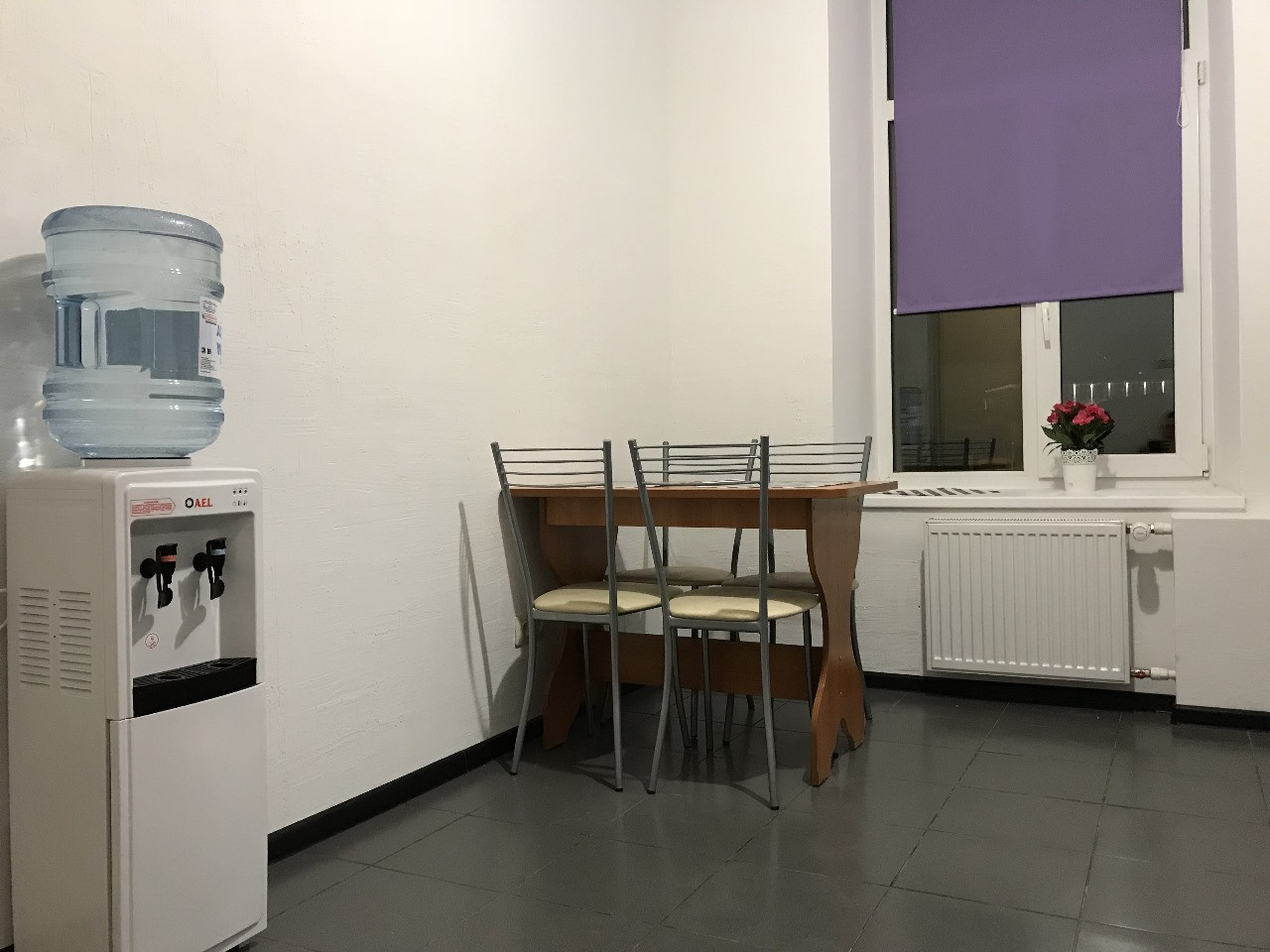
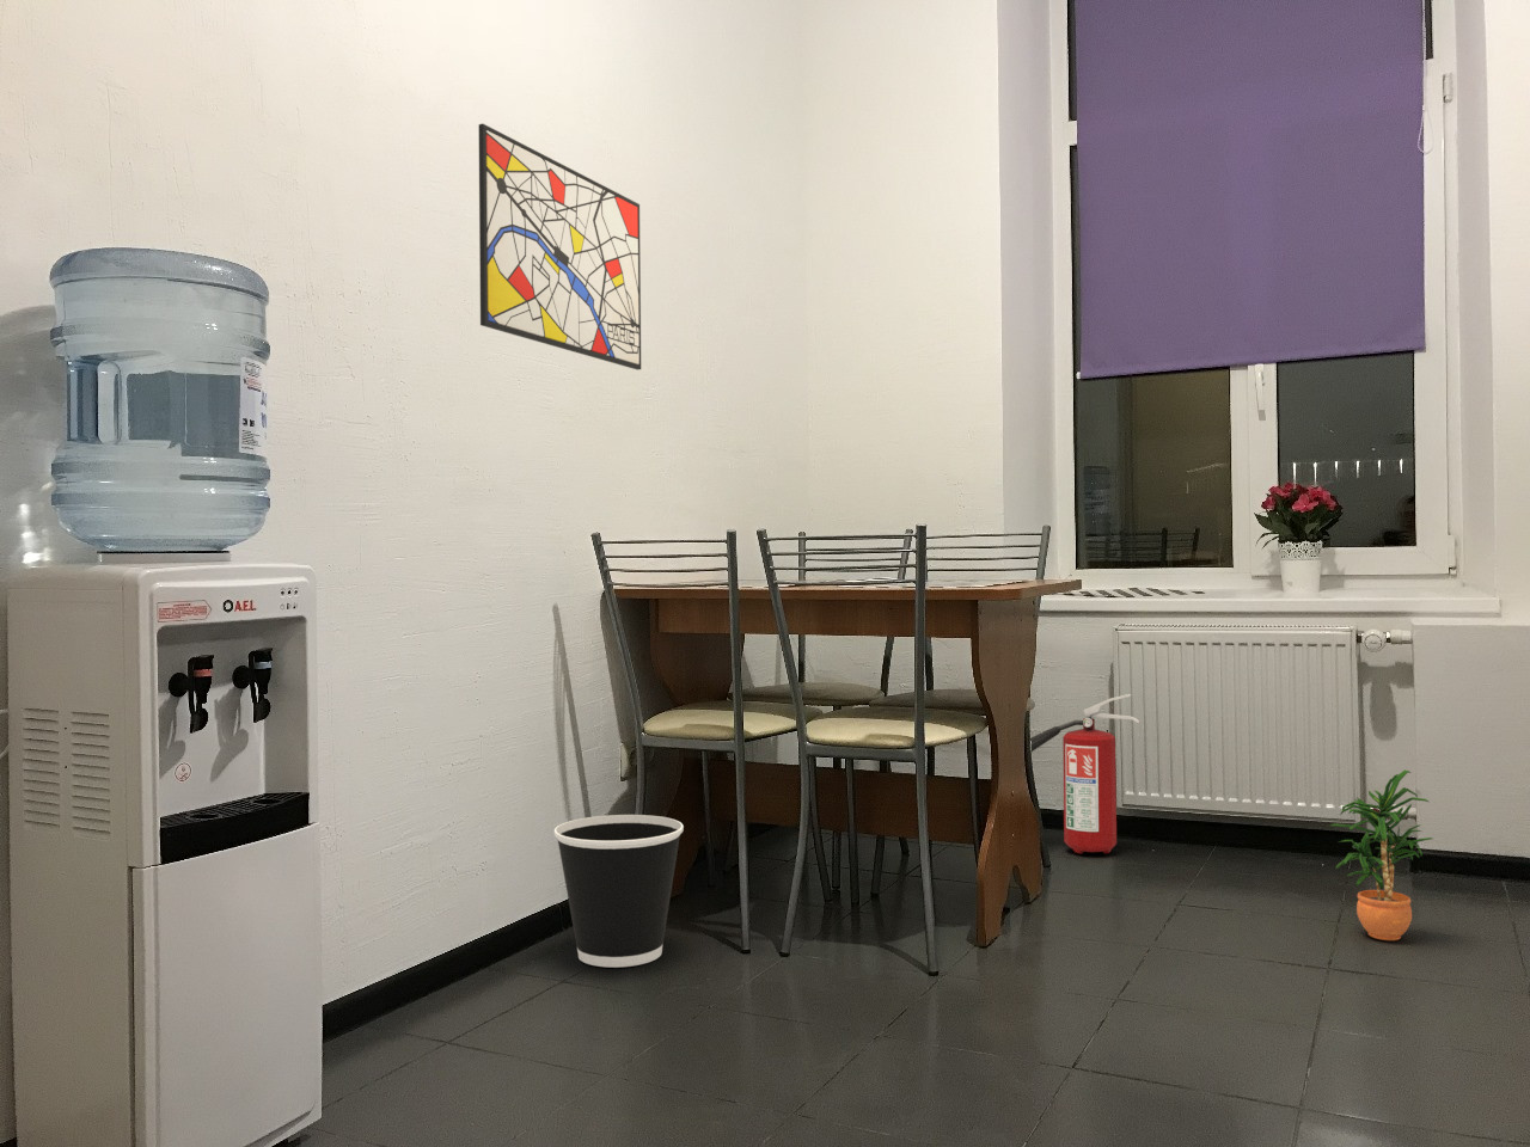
+ fire extinguisher (1076, 771)
+ potted plant (1379, 854)
+ wall art (567, 258)
+ wastebasket (619, 890)
